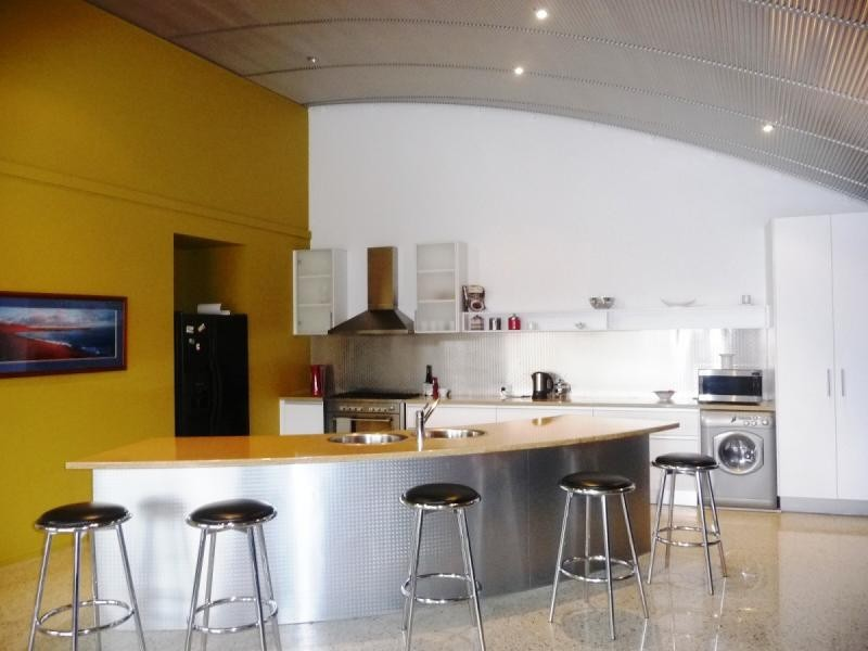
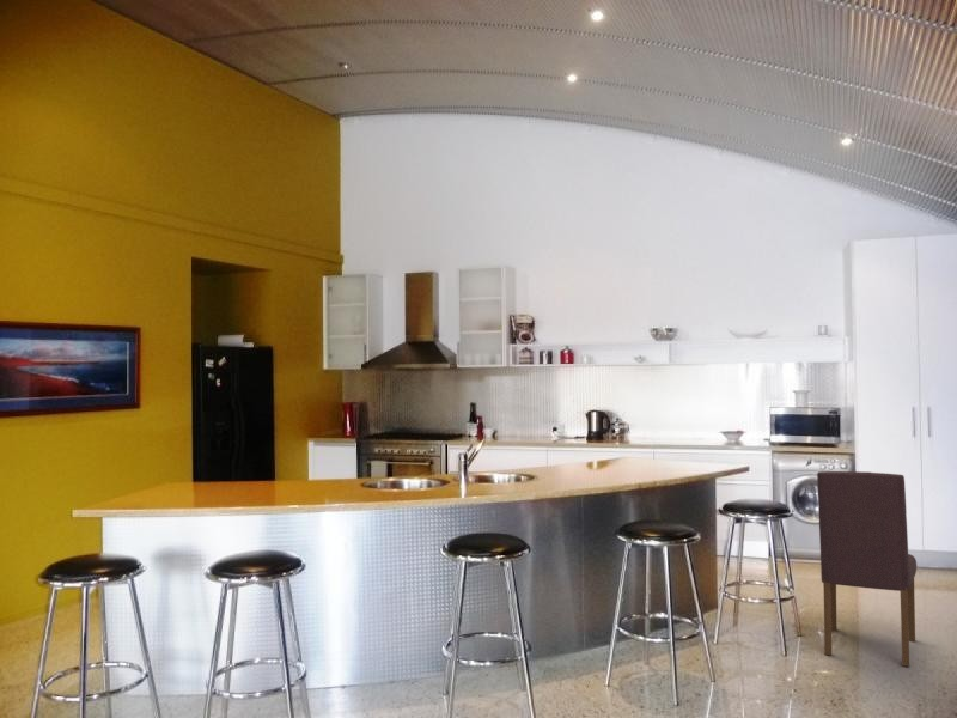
+ dining chair (866, 556)
